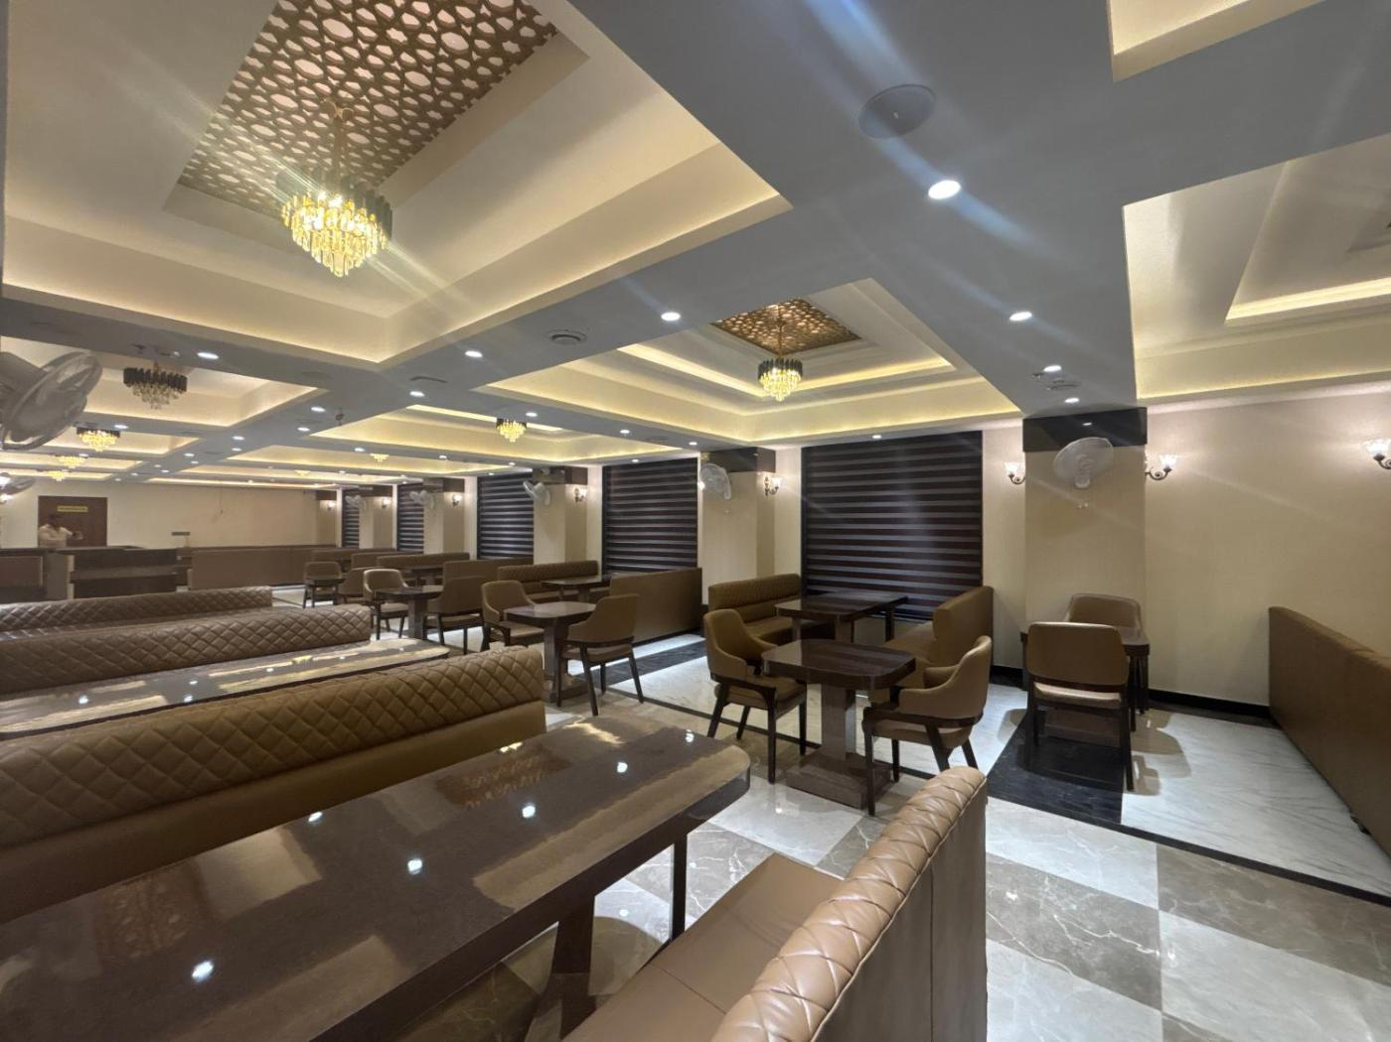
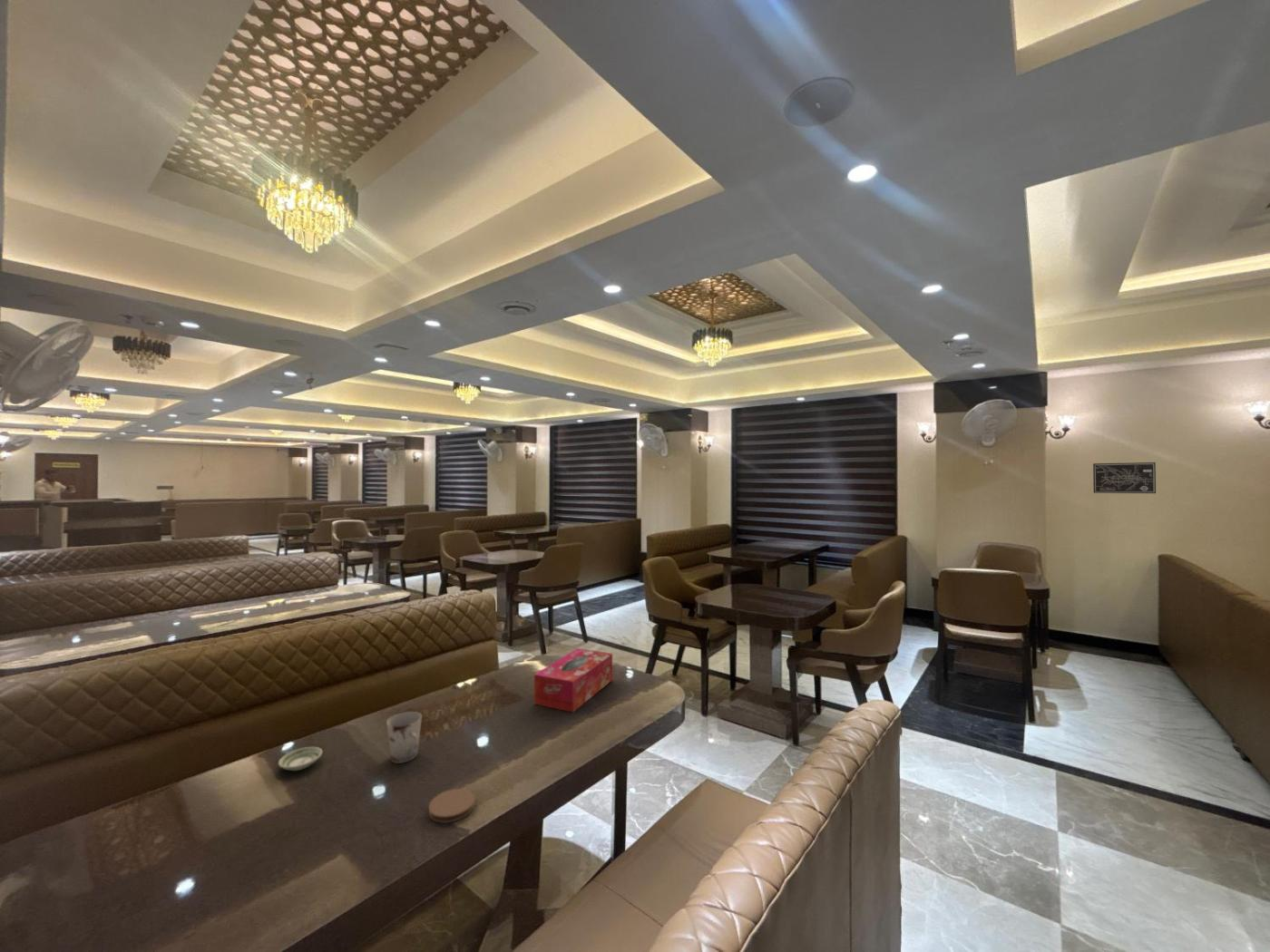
+ saucer (300, 761)
+ cup (406, 739)
+ wall art (1123, 478)
+ coaster (452, 804)
+ tissue box (575, 677)
